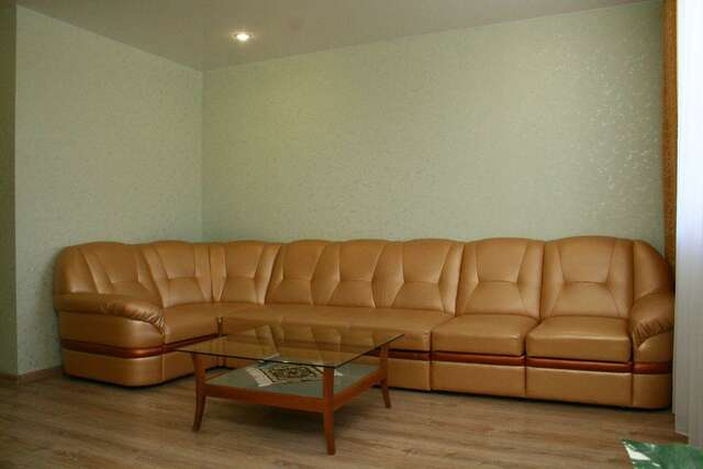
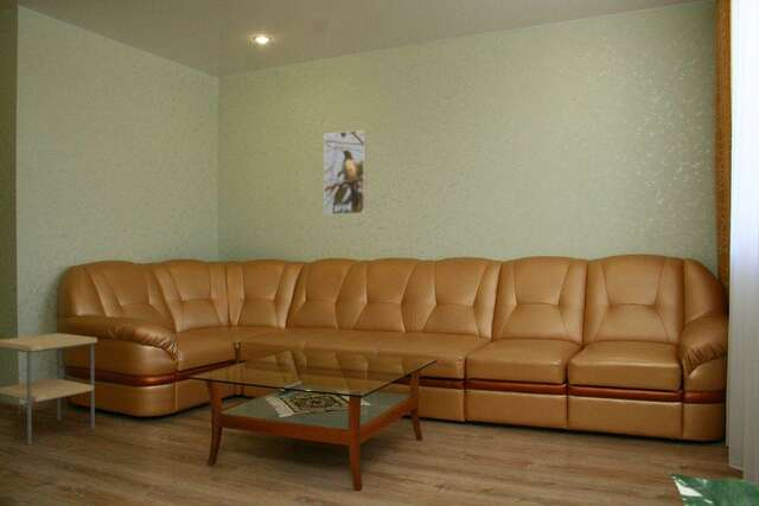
+ side table (46, 385)
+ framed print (344, 173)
